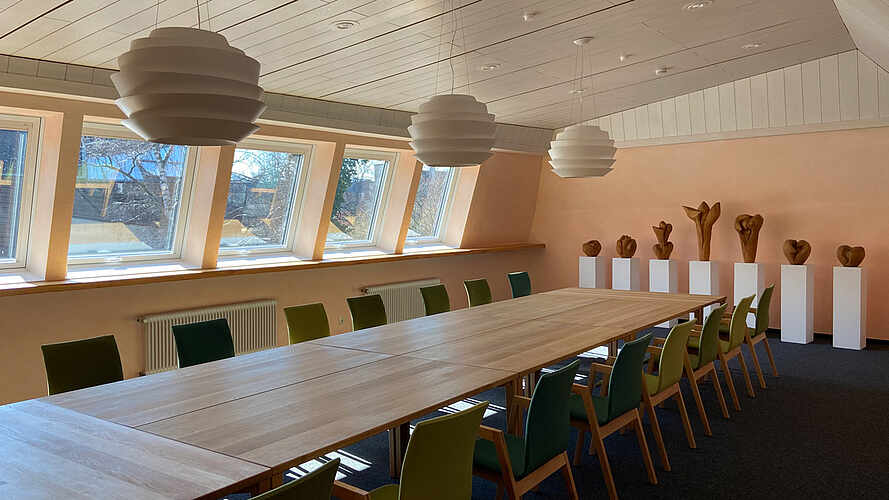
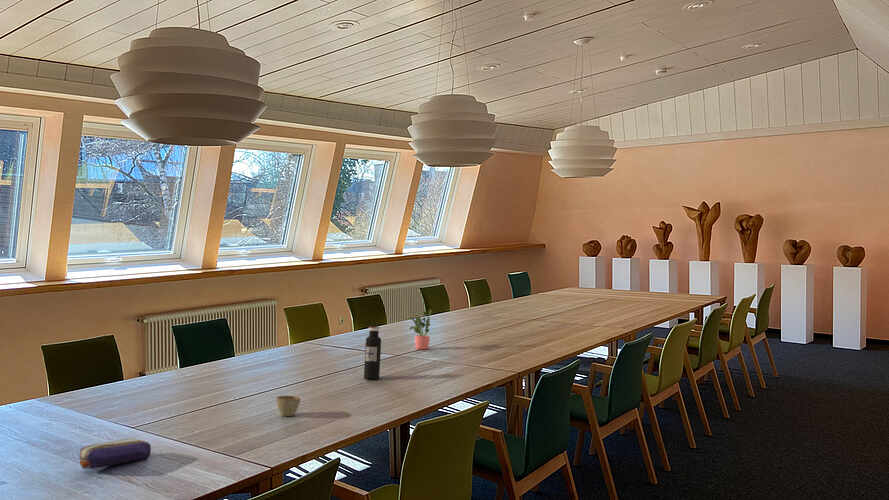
+ water bottle (372, 352)
+ potted plant (416, 328)
+ flower pot (288, 406)
+ pencil case (116, 452)
